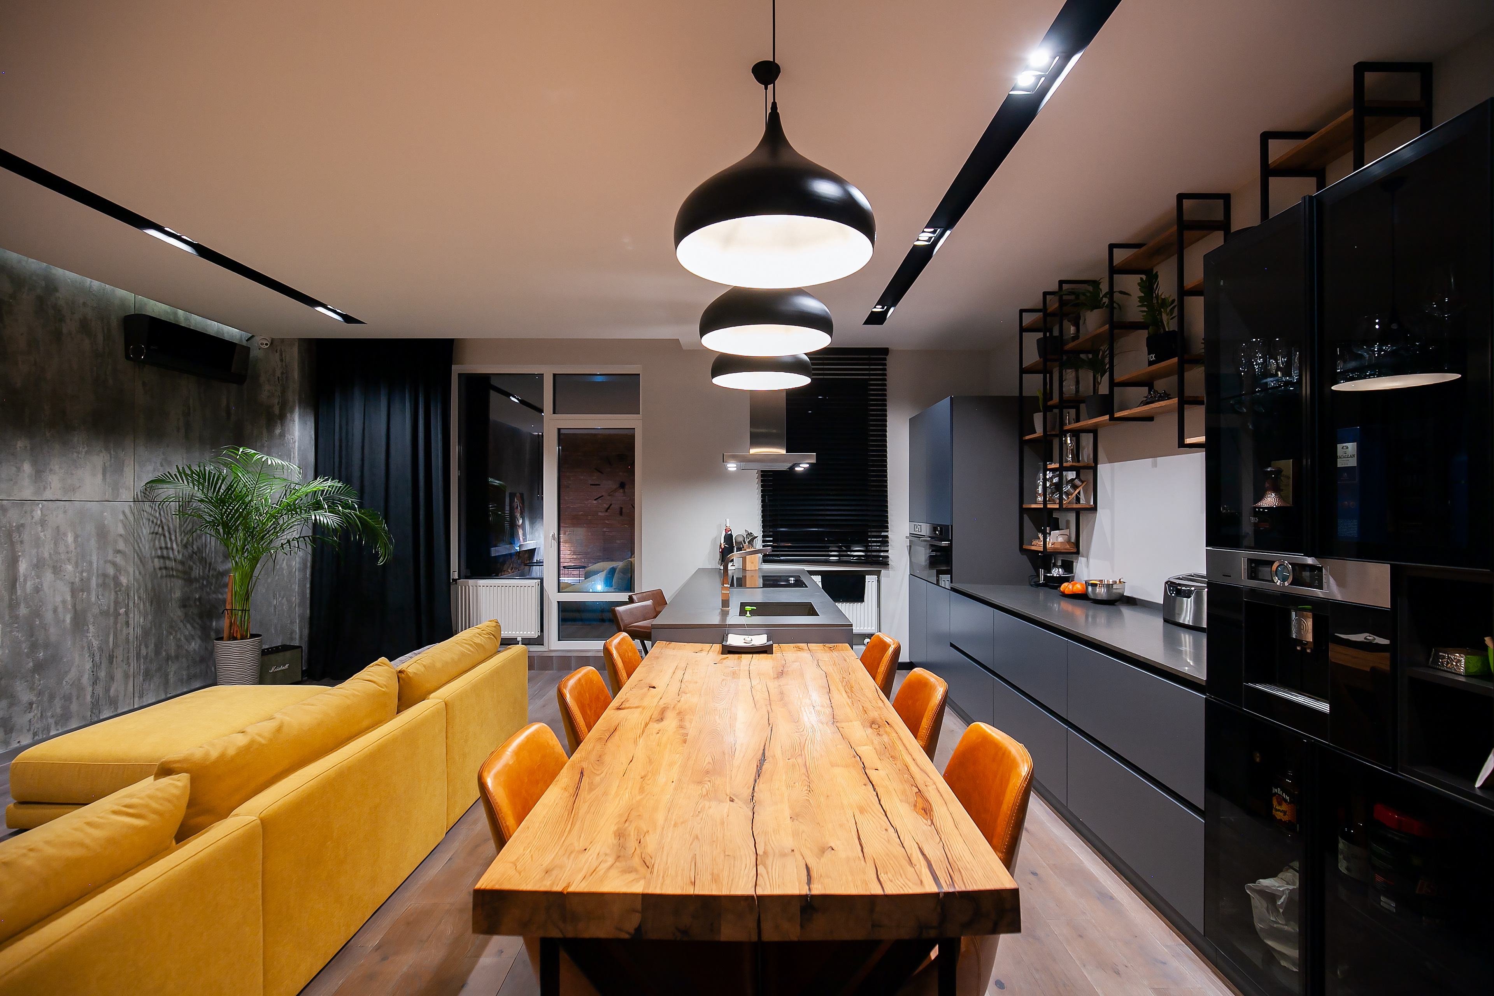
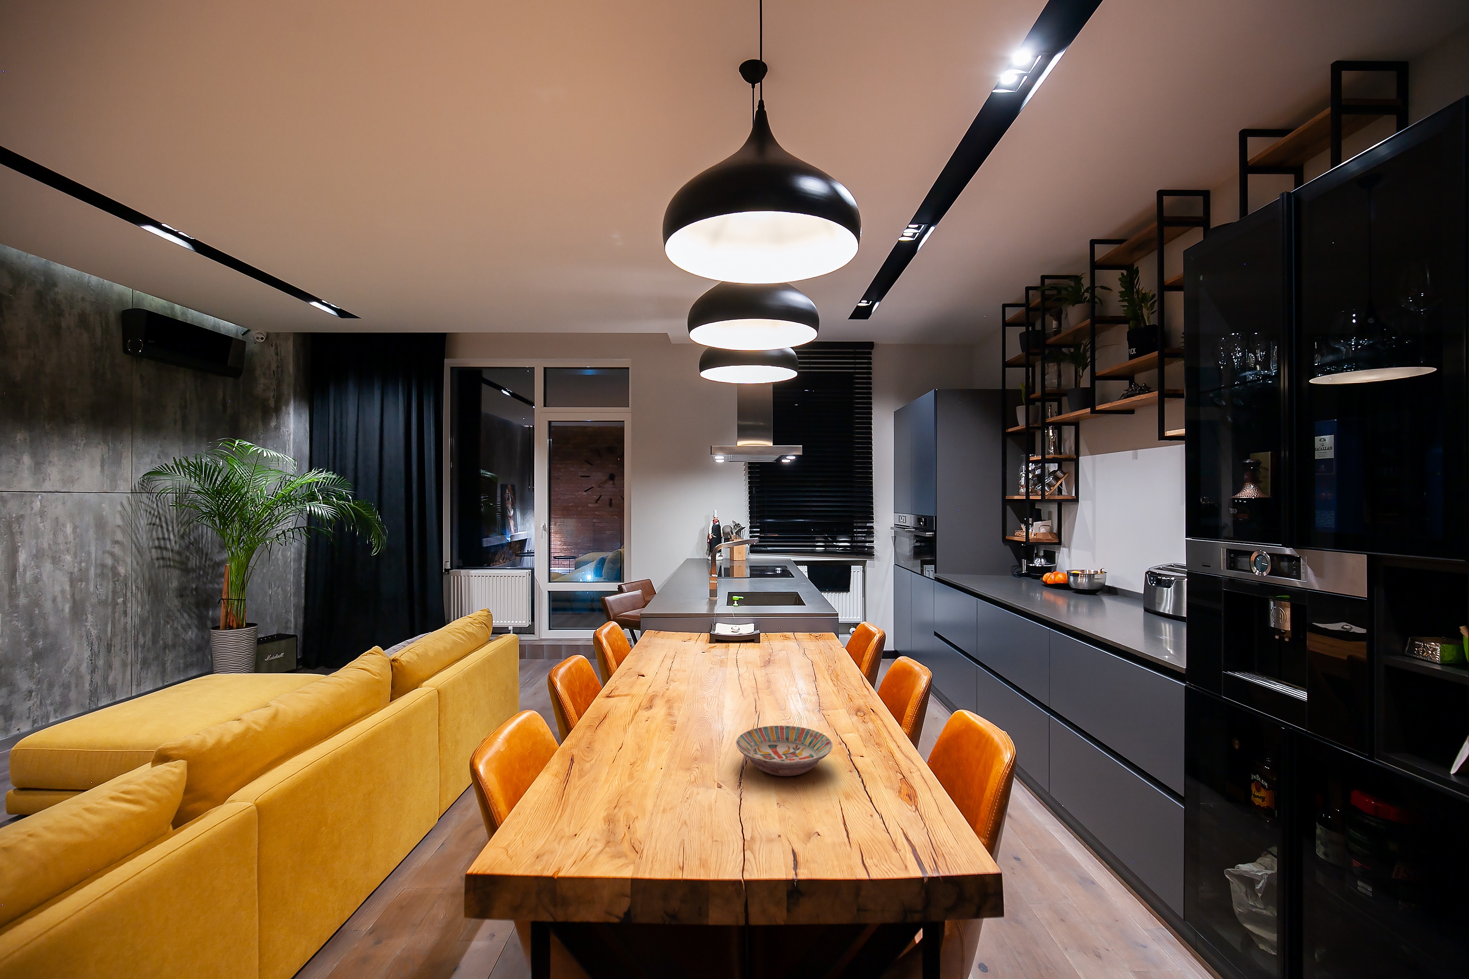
+ bowl (784, 754)
